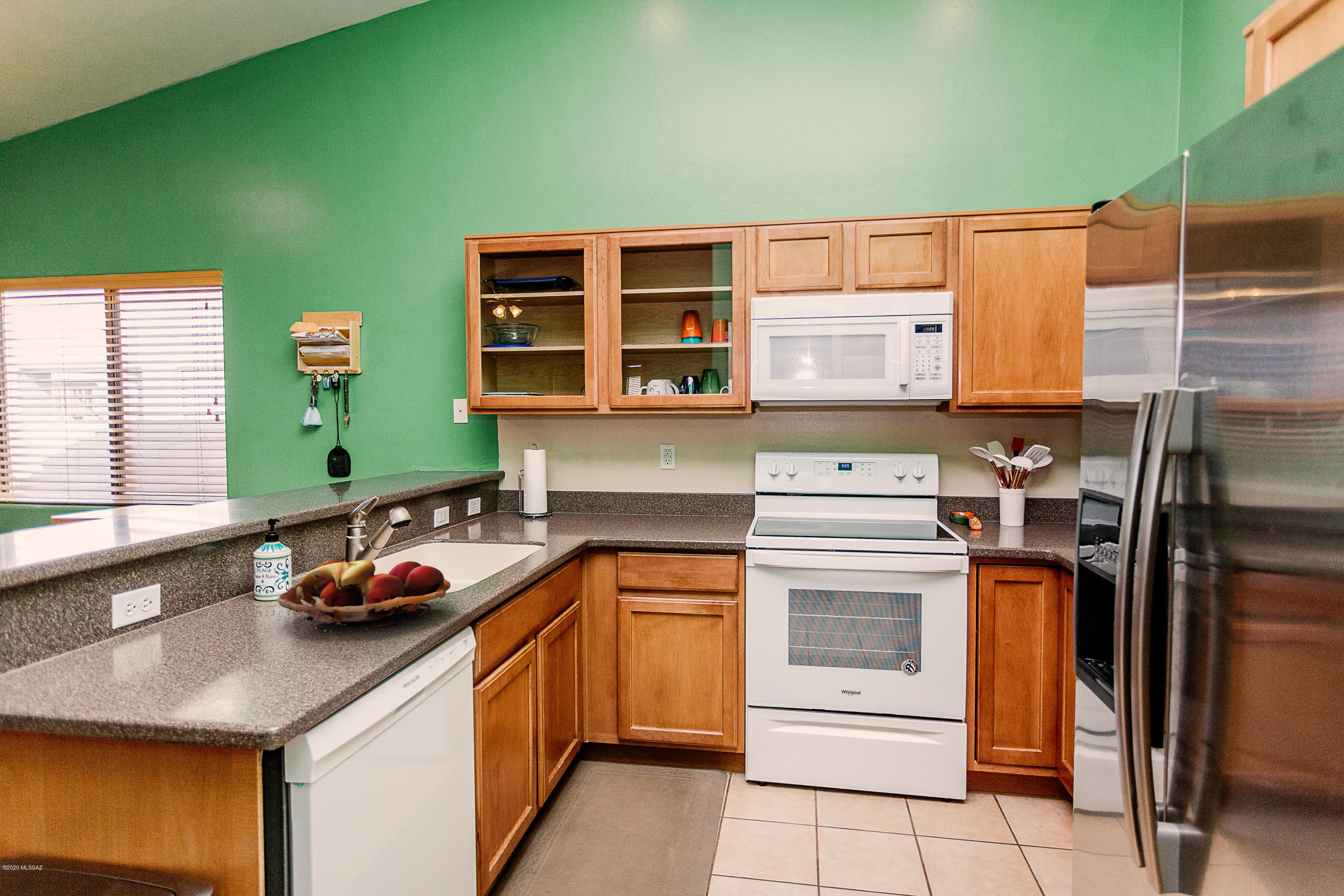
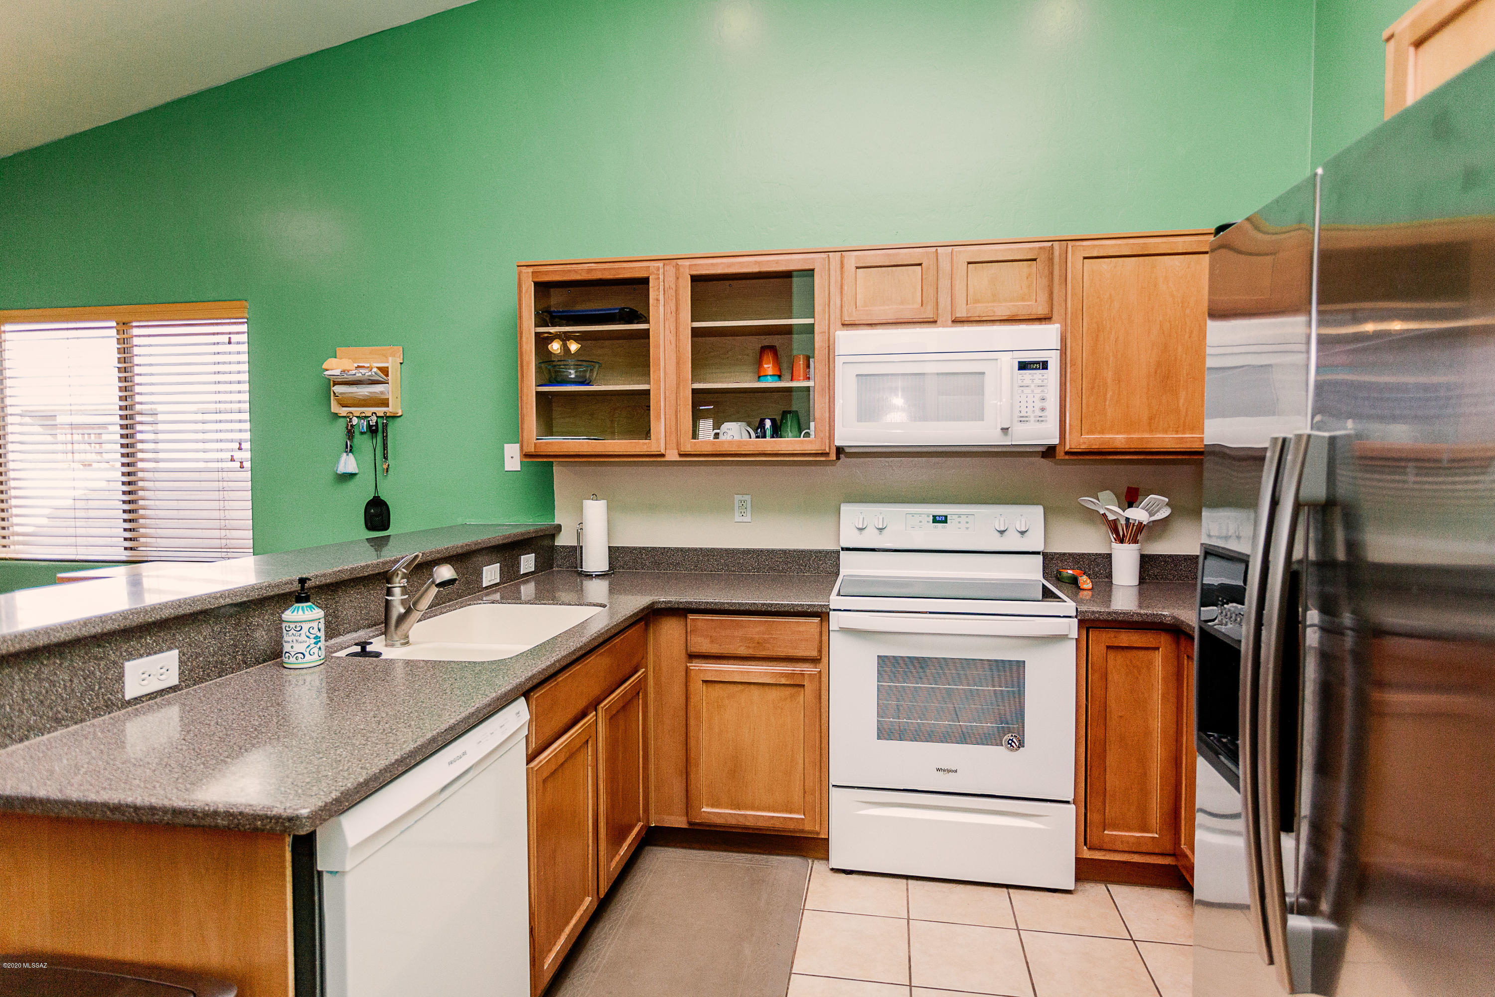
- fruit basket (367, 588)
